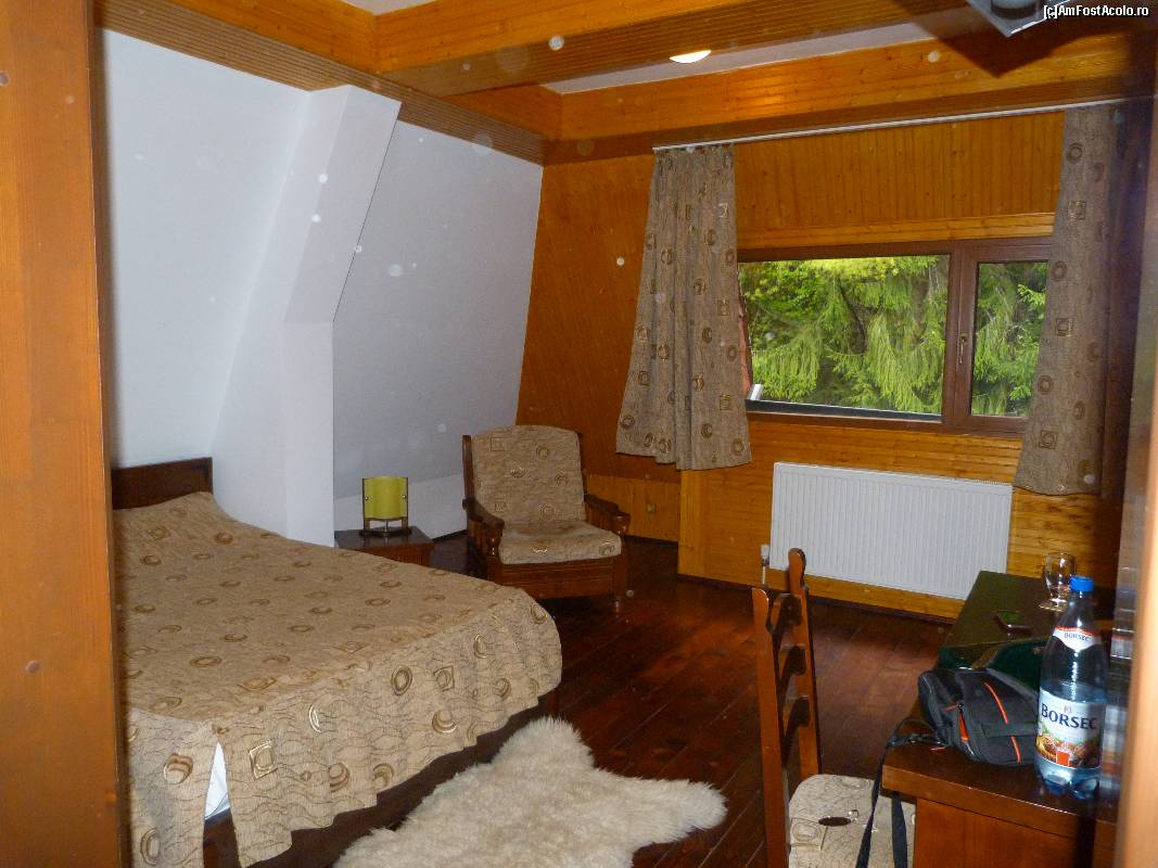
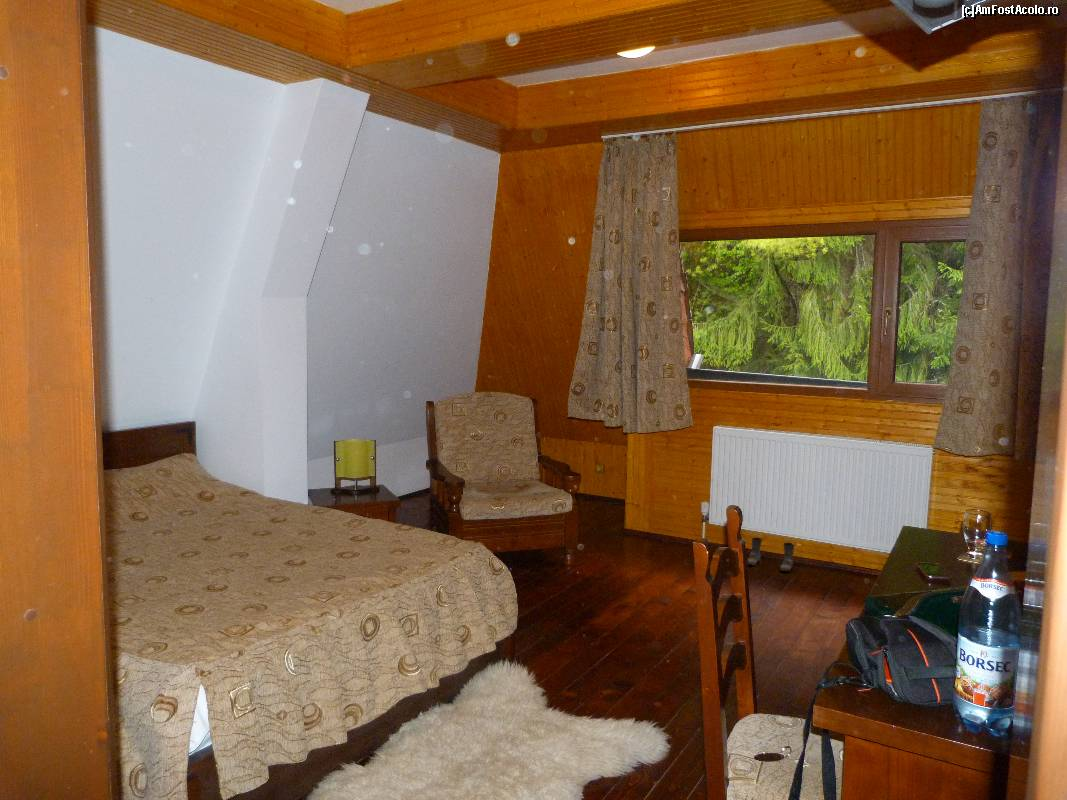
+ boots (760, 554)
